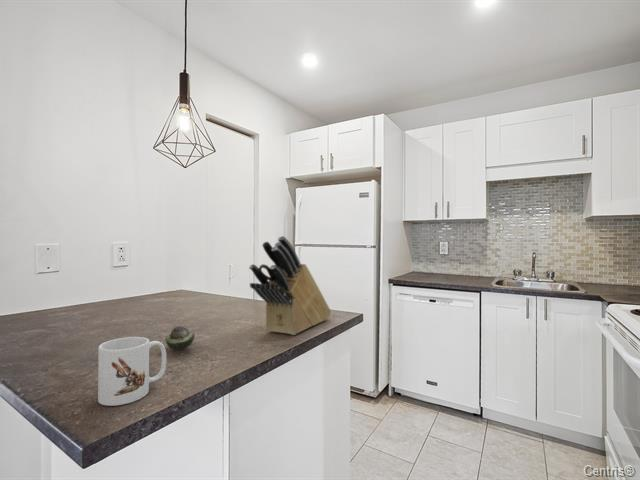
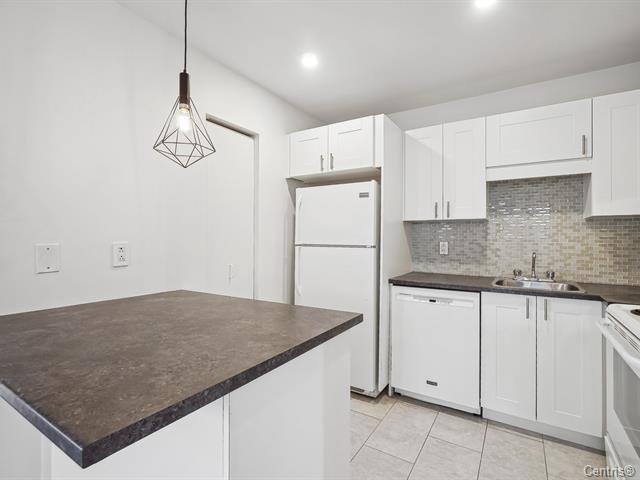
- mug (134, 366)
- fruit (181, 338)
- knife block (293, 282)
